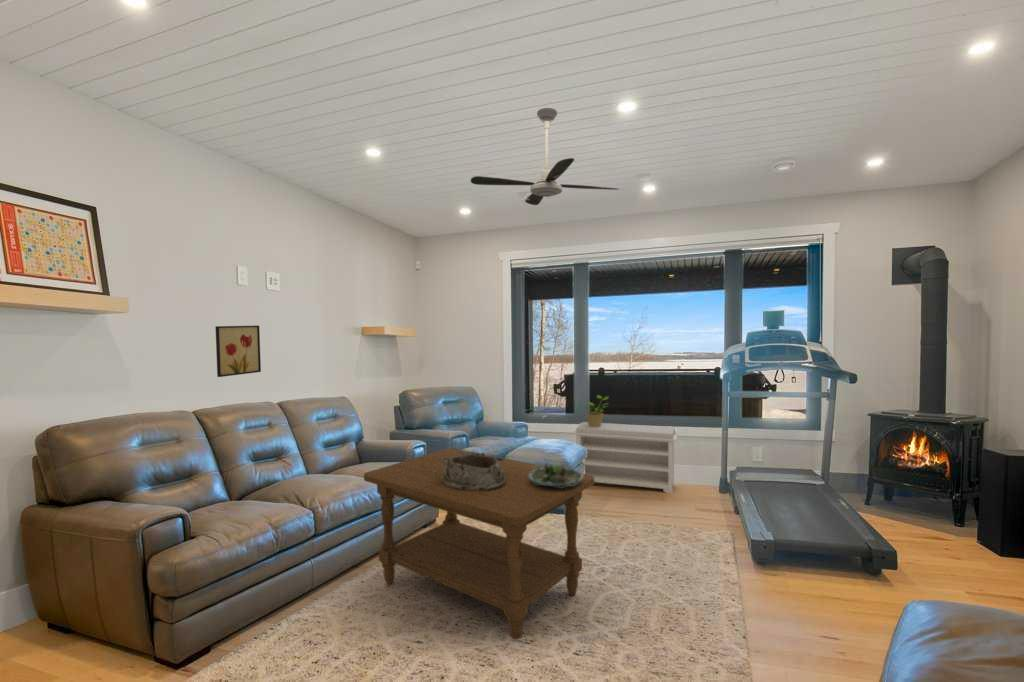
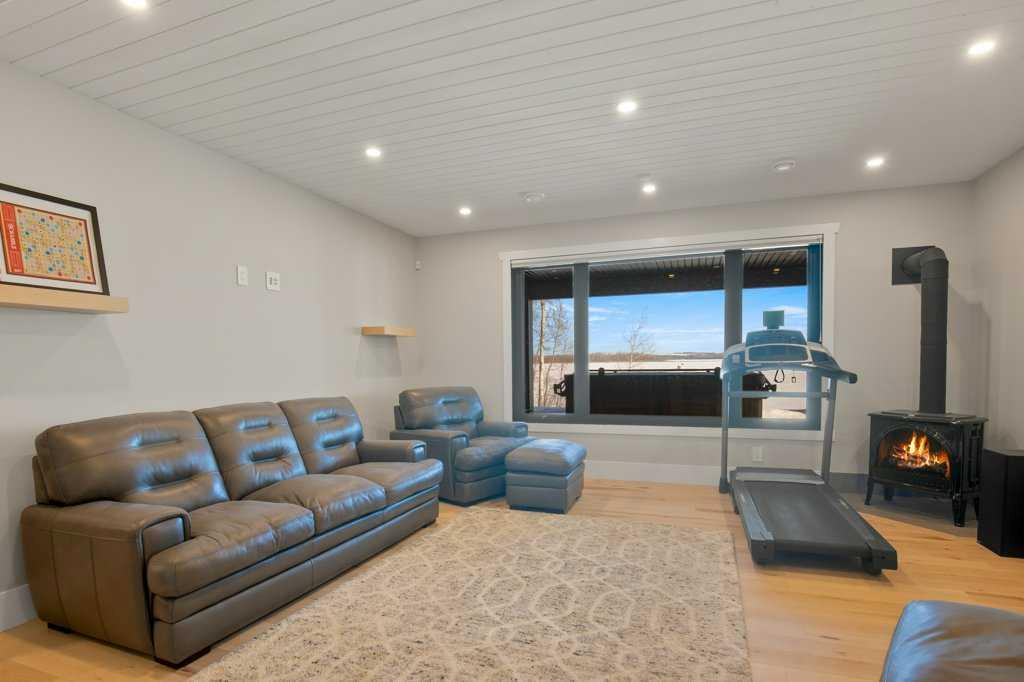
- coffee table (477, 532)
- potted plant (596, 411)
- wall art (238, 350)
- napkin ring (473, 468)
- ceiling fan (546, 152)
- succulent planter (556, 470)
- bench (625, 456)
